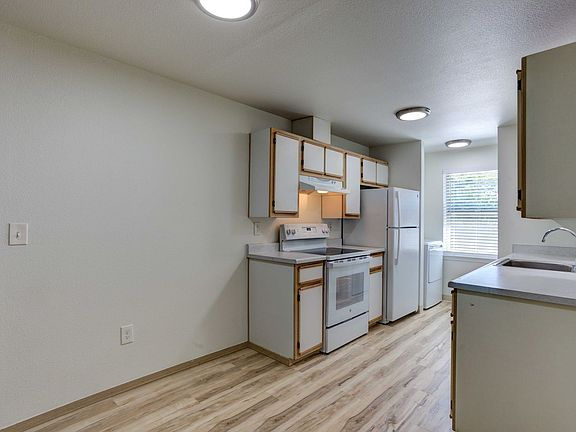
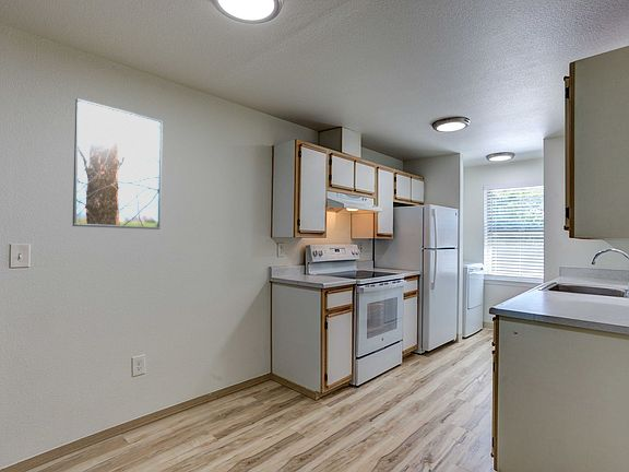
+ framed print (121, 168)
